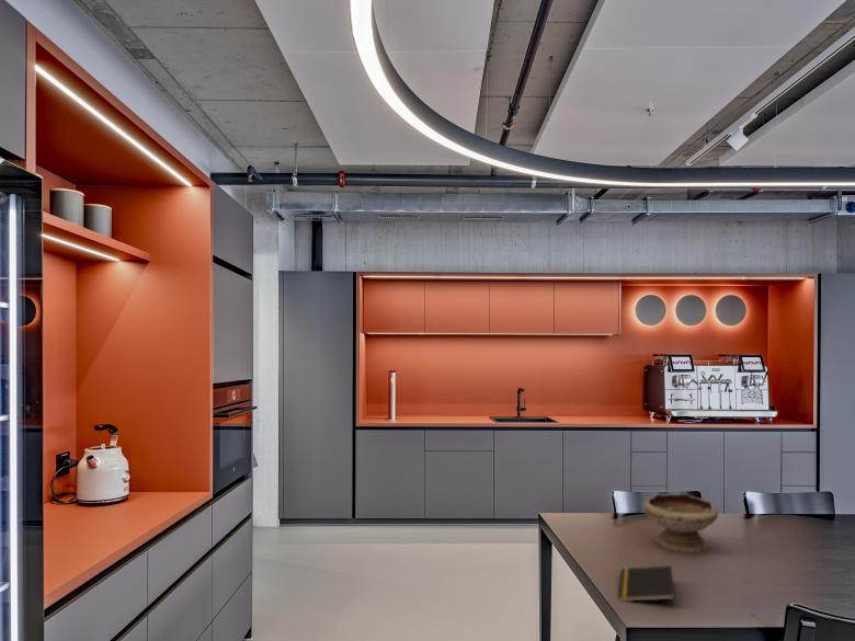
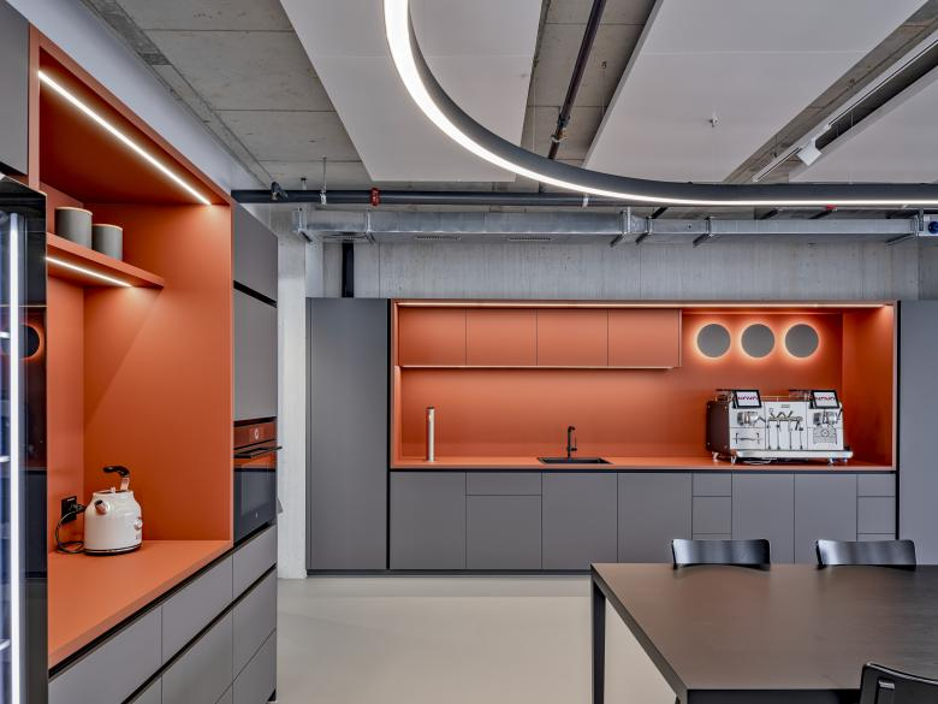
- notepad (646, 583)
- bowl (680, 522)
